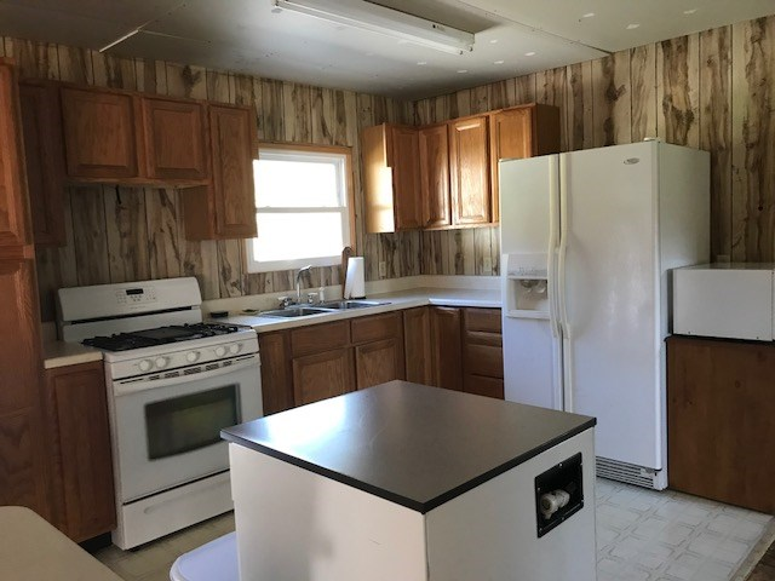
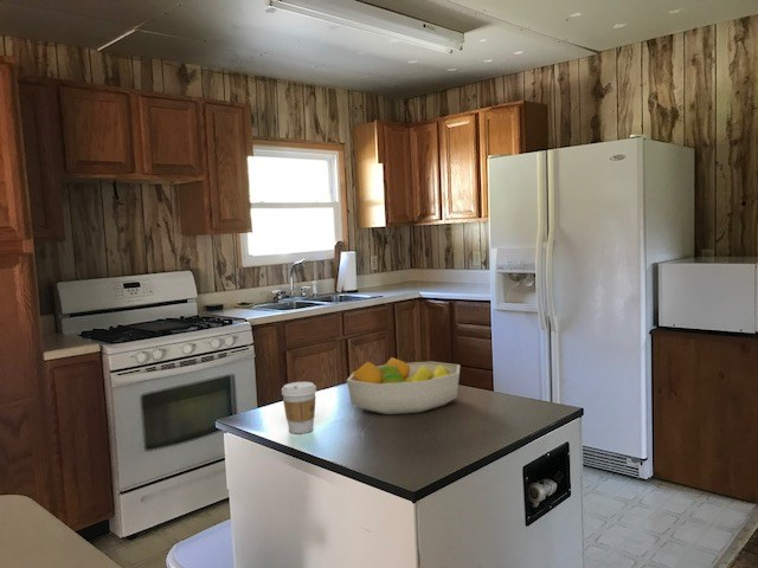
+ coffee cup (300, 406)
+ fruit bowl (405, 381)
